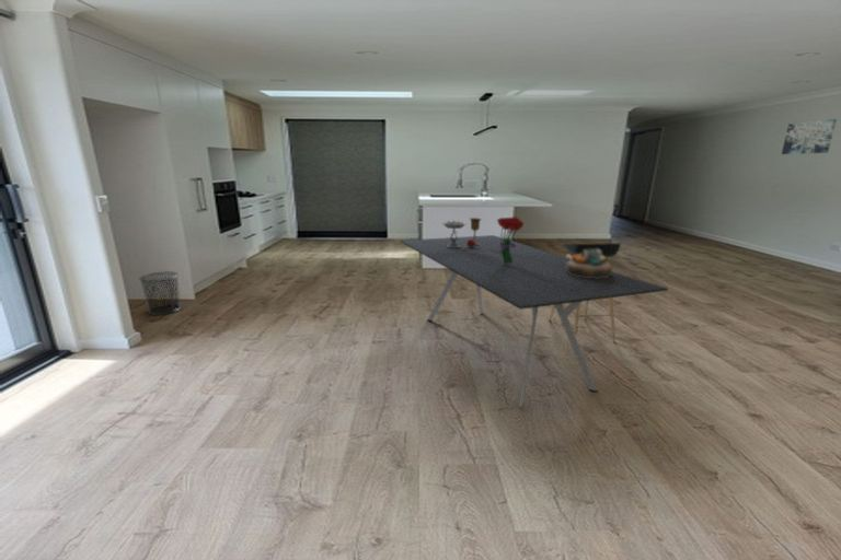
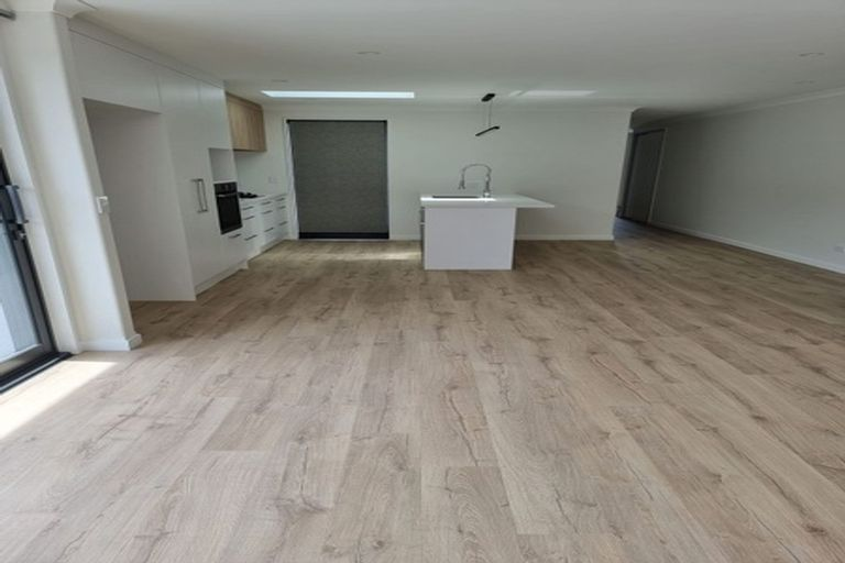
- trash can (162, 293)
- wall art (807, 138)
- goblet (460, 228)
- stool (585, 301)
- bouquet (509, 241)
- dining table (504, 300)
- decorative bowl (589, 260)
